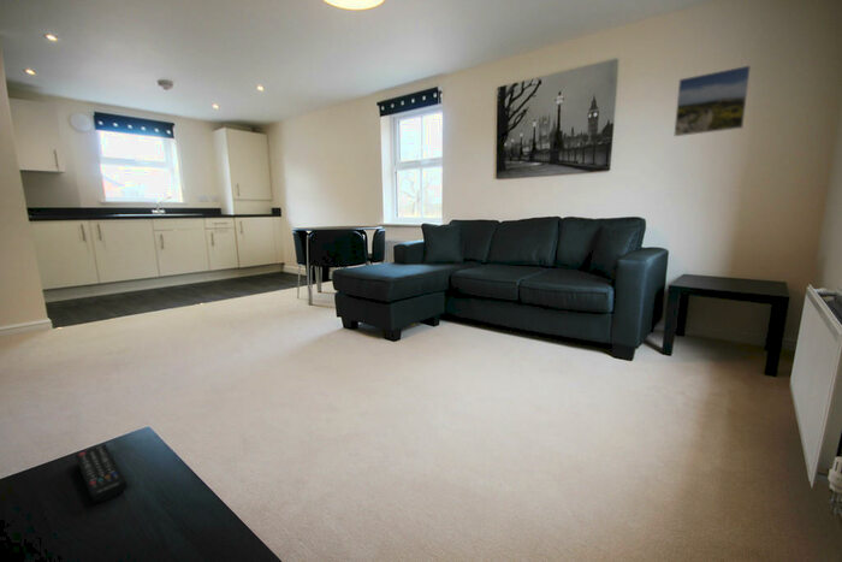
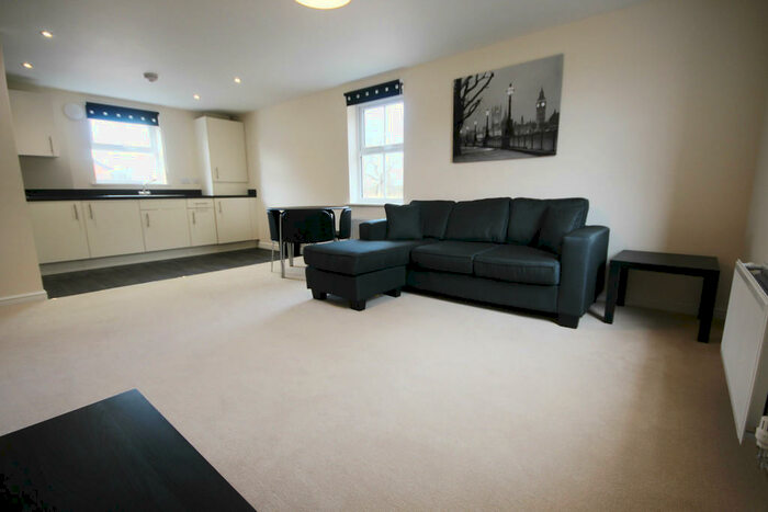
- remote control (99, 471)
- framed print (710, 102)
